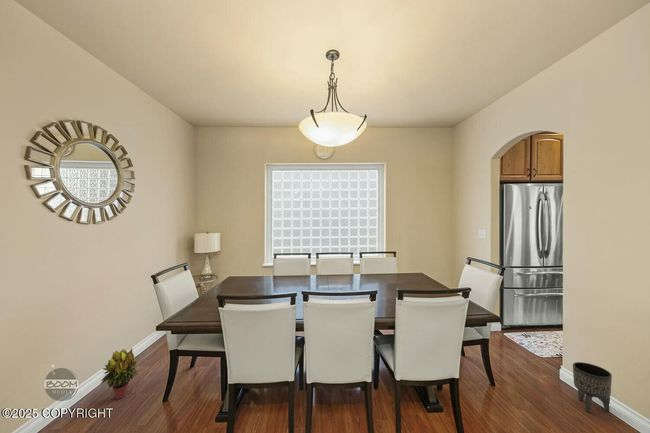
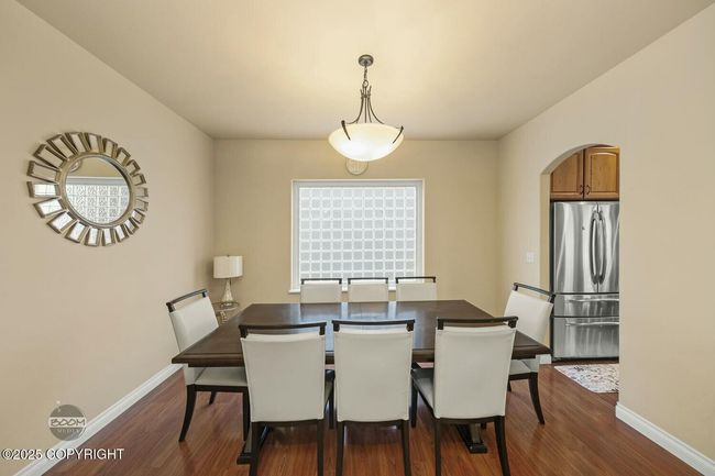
- planter (591, 388)
- potted plant (119, 373)
